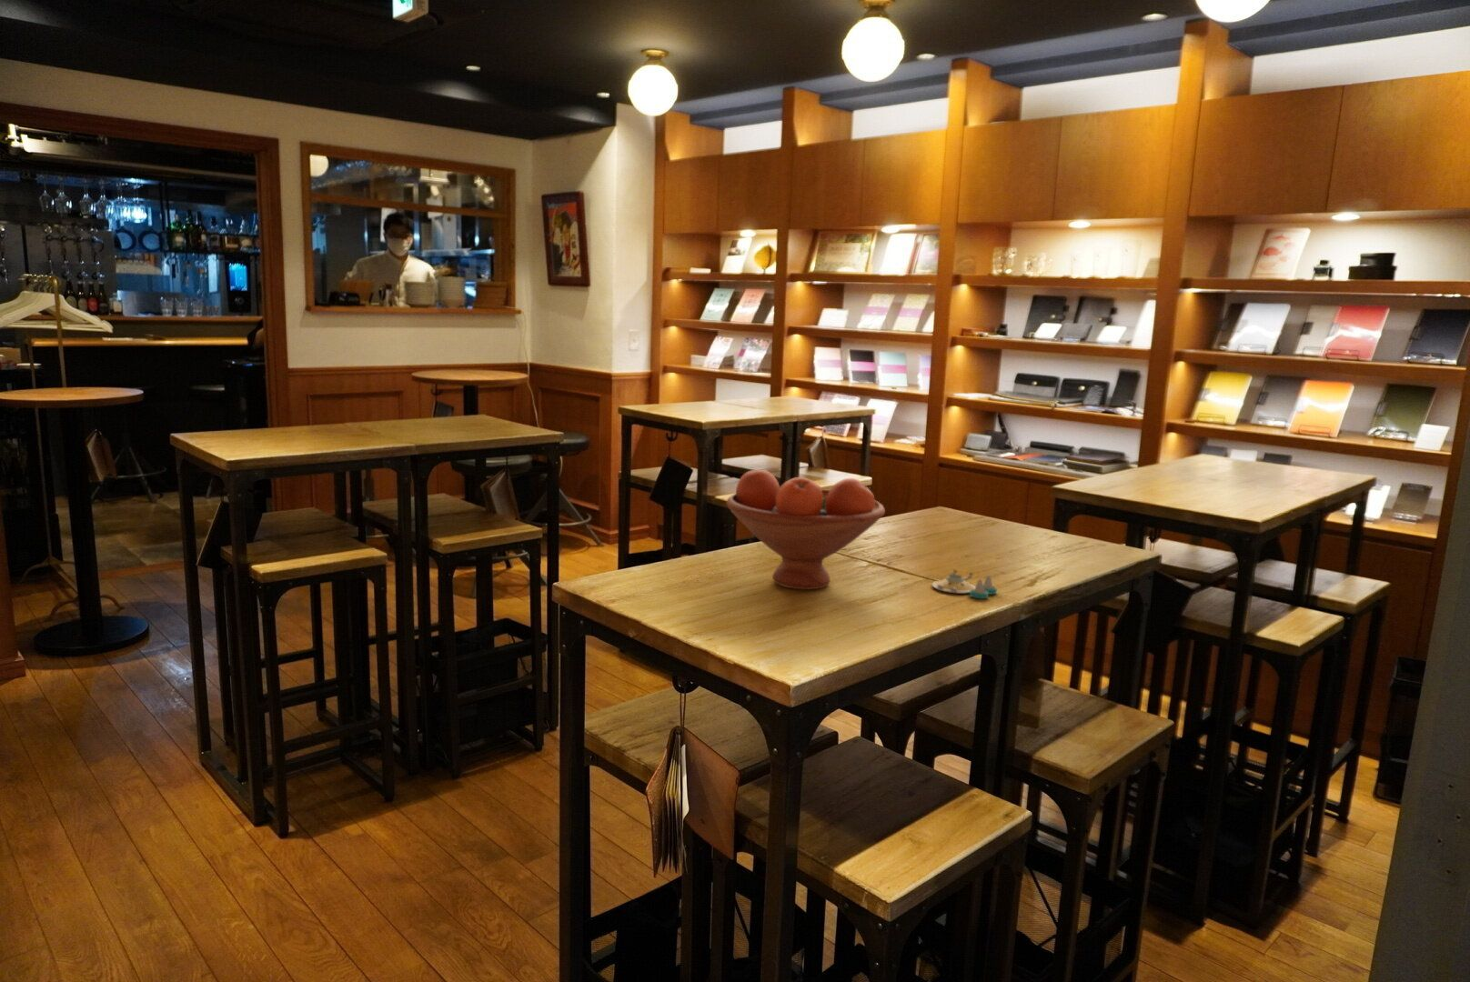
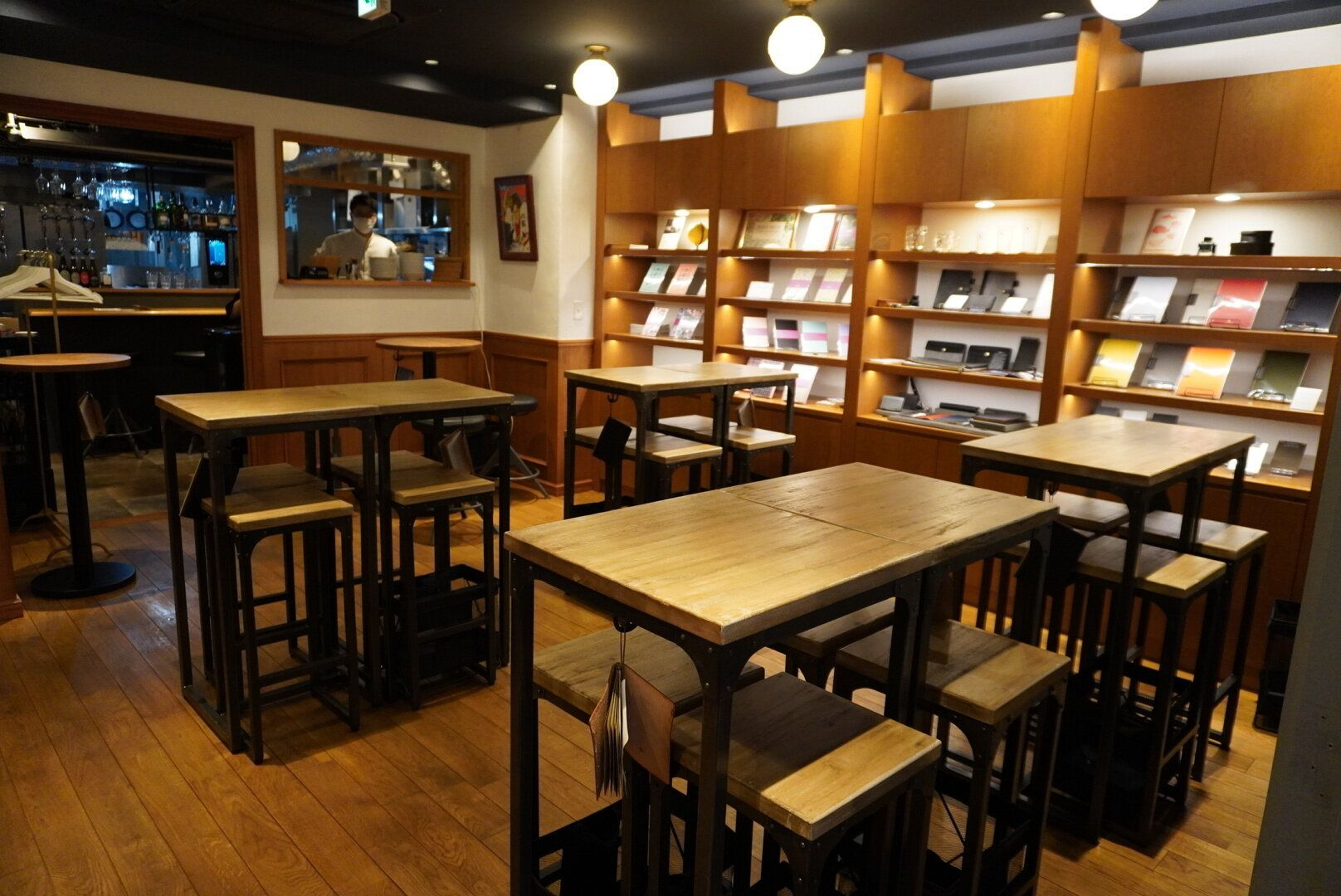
- fruit bowl (805, 526)
- salt and pepper shaker set (964, 580)
